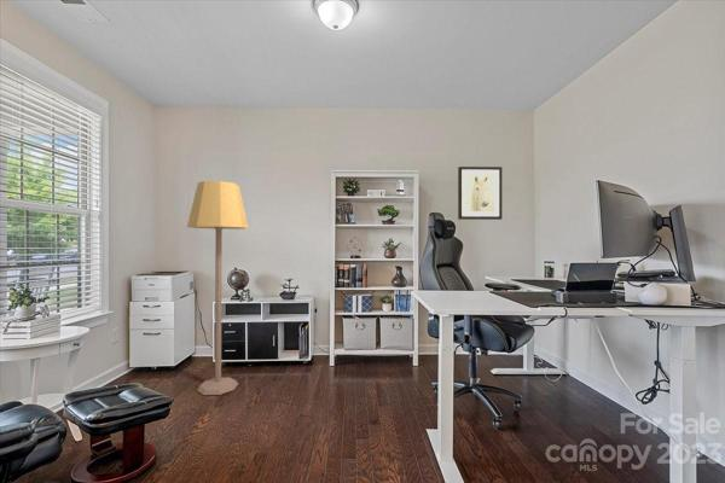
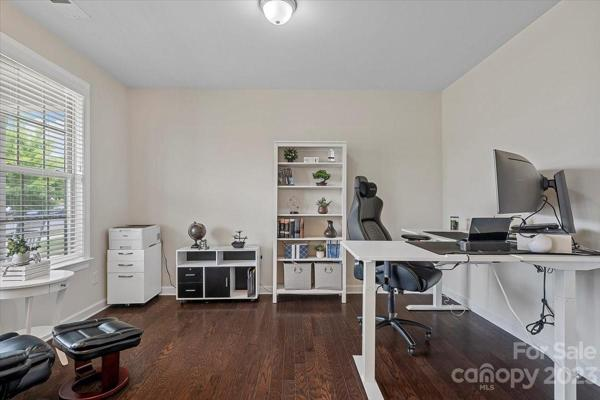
- wall art (480, 193)
- lamp (218, 285)
